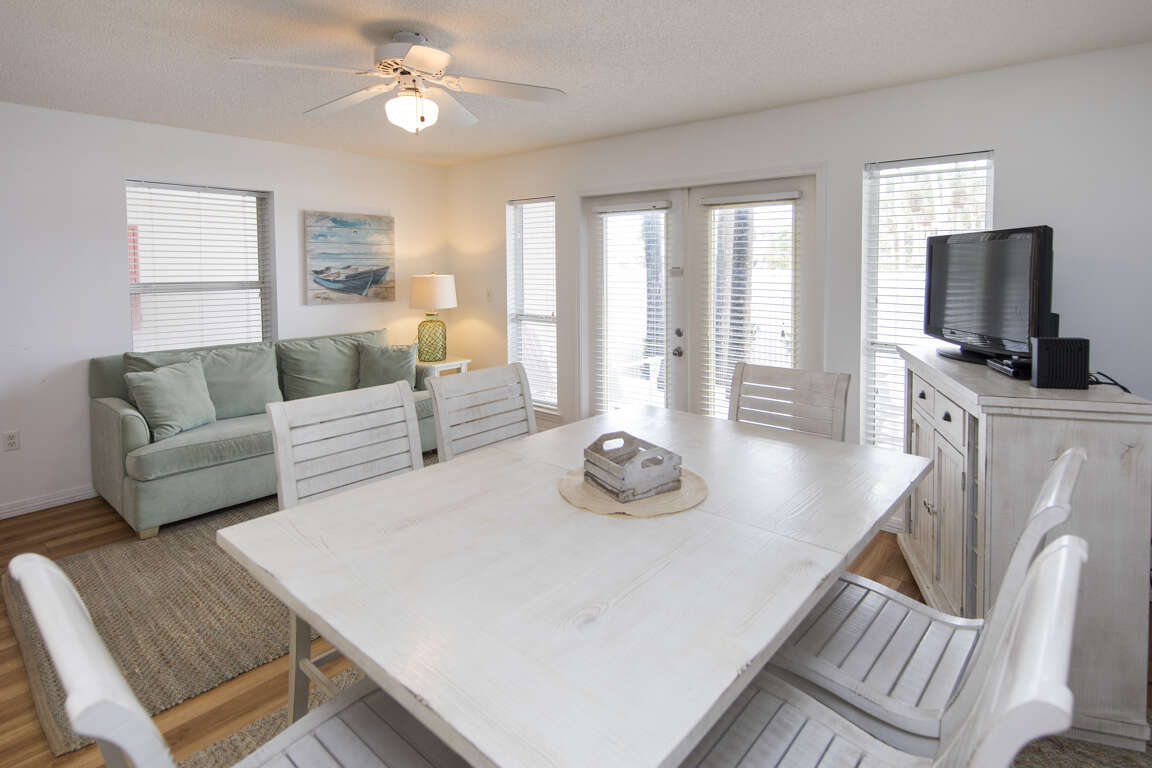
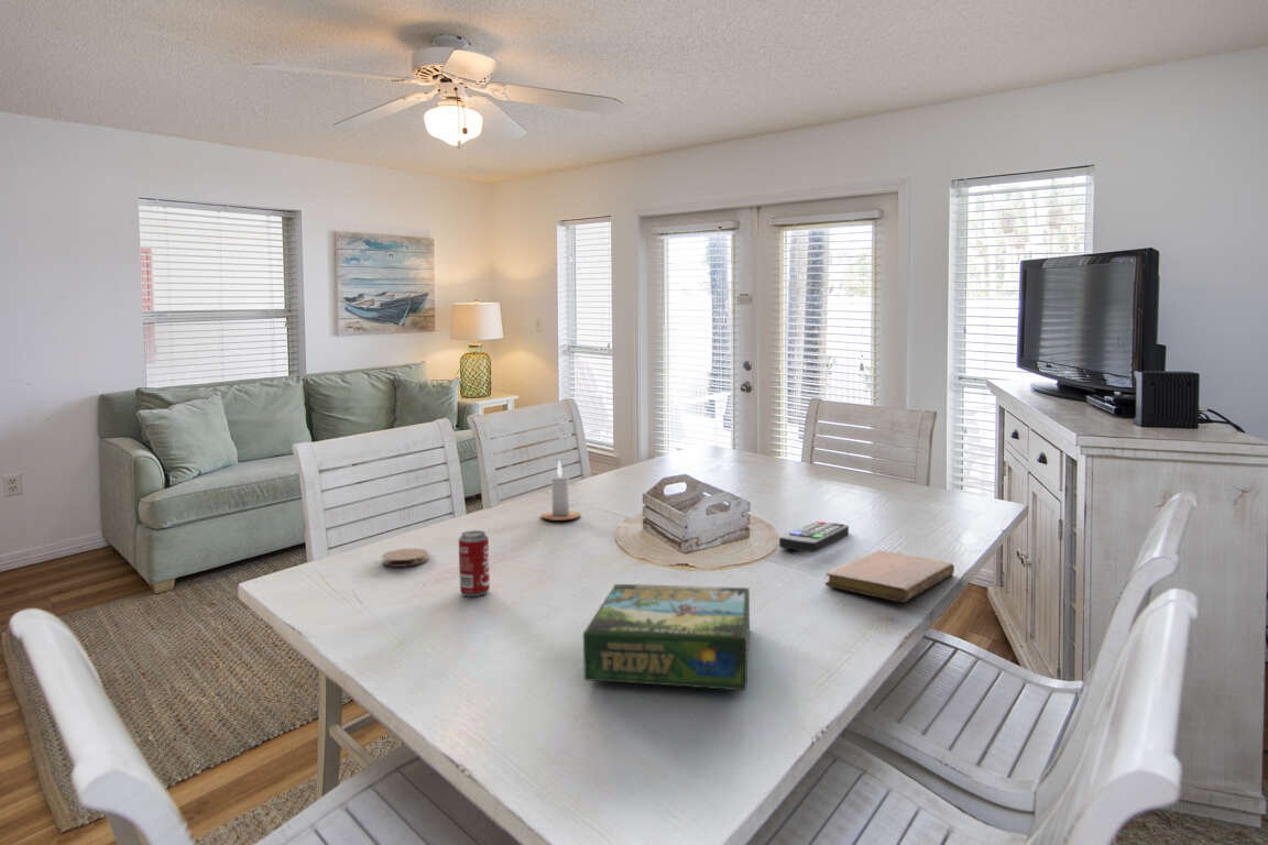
+ board game (673, 630)
+ remote control (815, 535)
+ notebook (890, 573)
+ coaster (405, 557)
+ candle (560, 487)
+ beverage can (473, 562)
